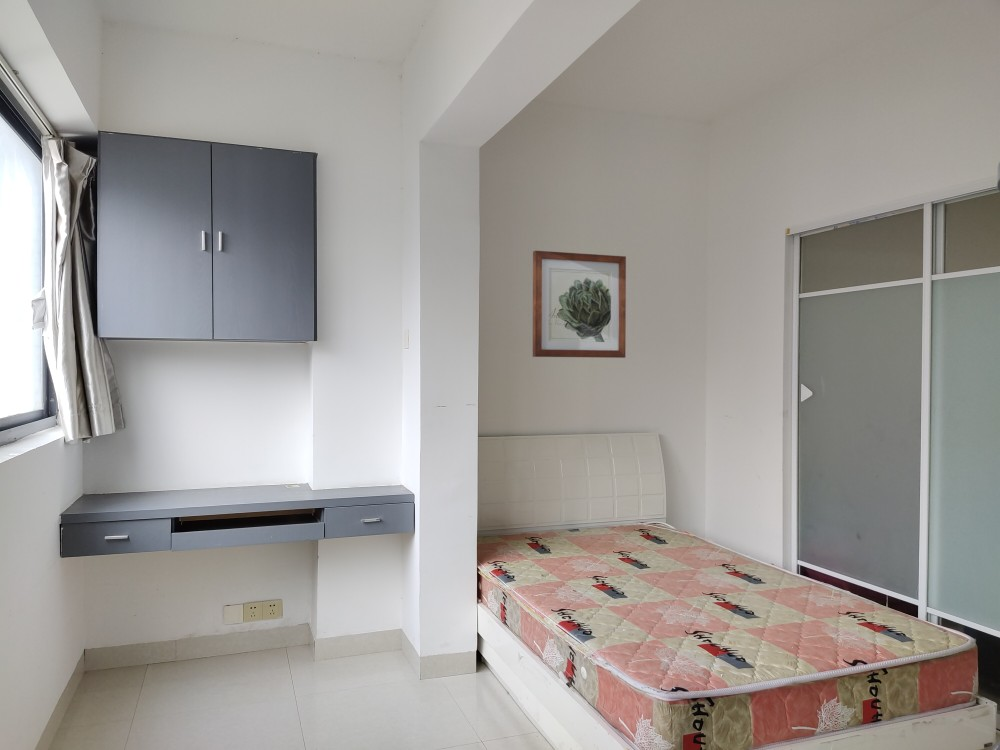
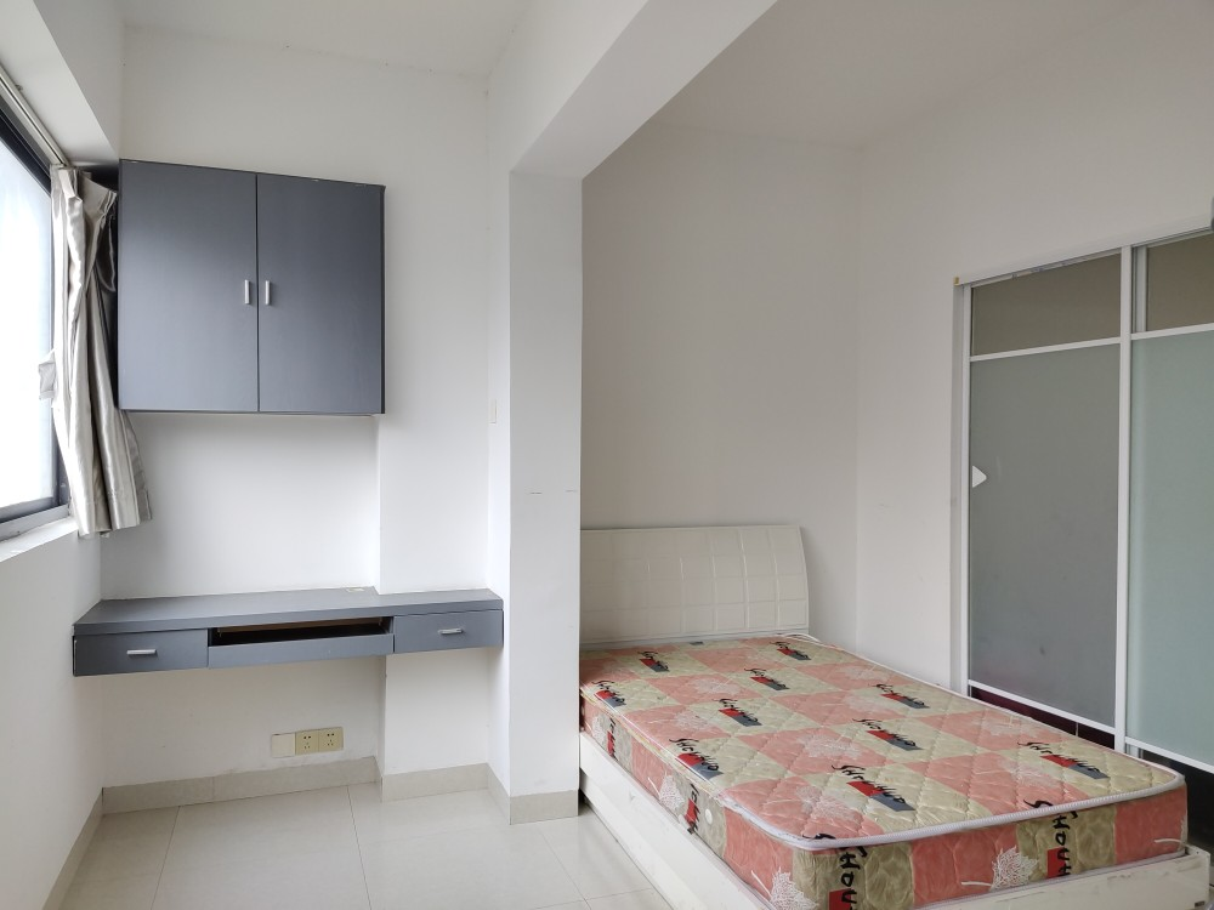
- wall art (580, 305)
